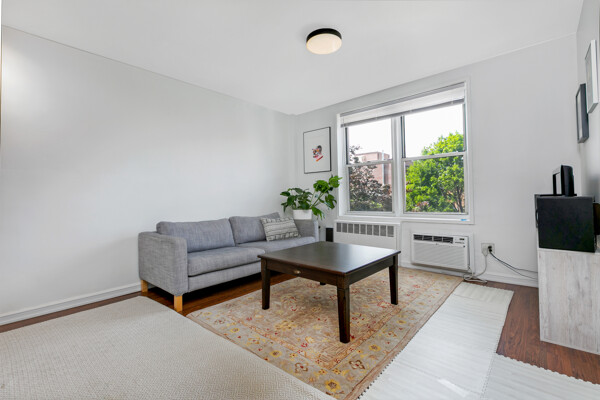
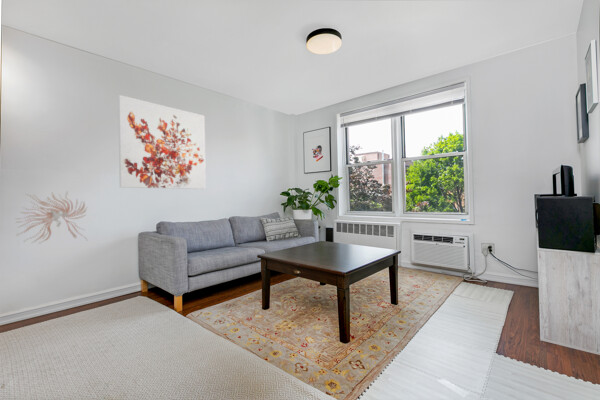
+ wall art (166, 147)
+ wall sculpture (54, 217)
